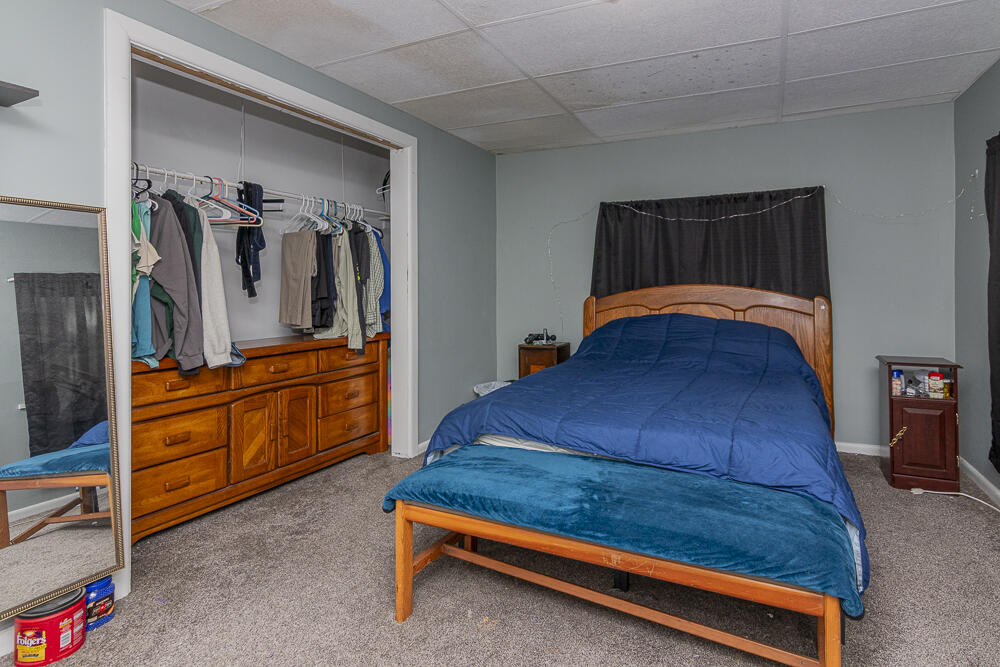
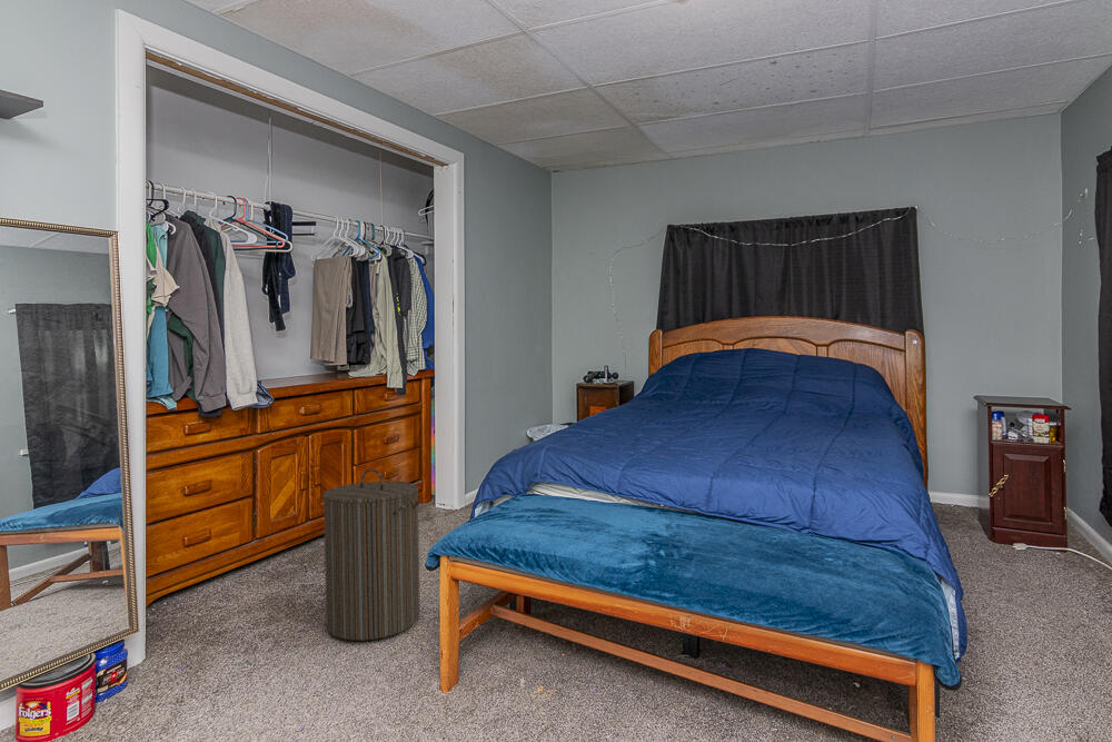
+ laundry hamper (373, 544)
